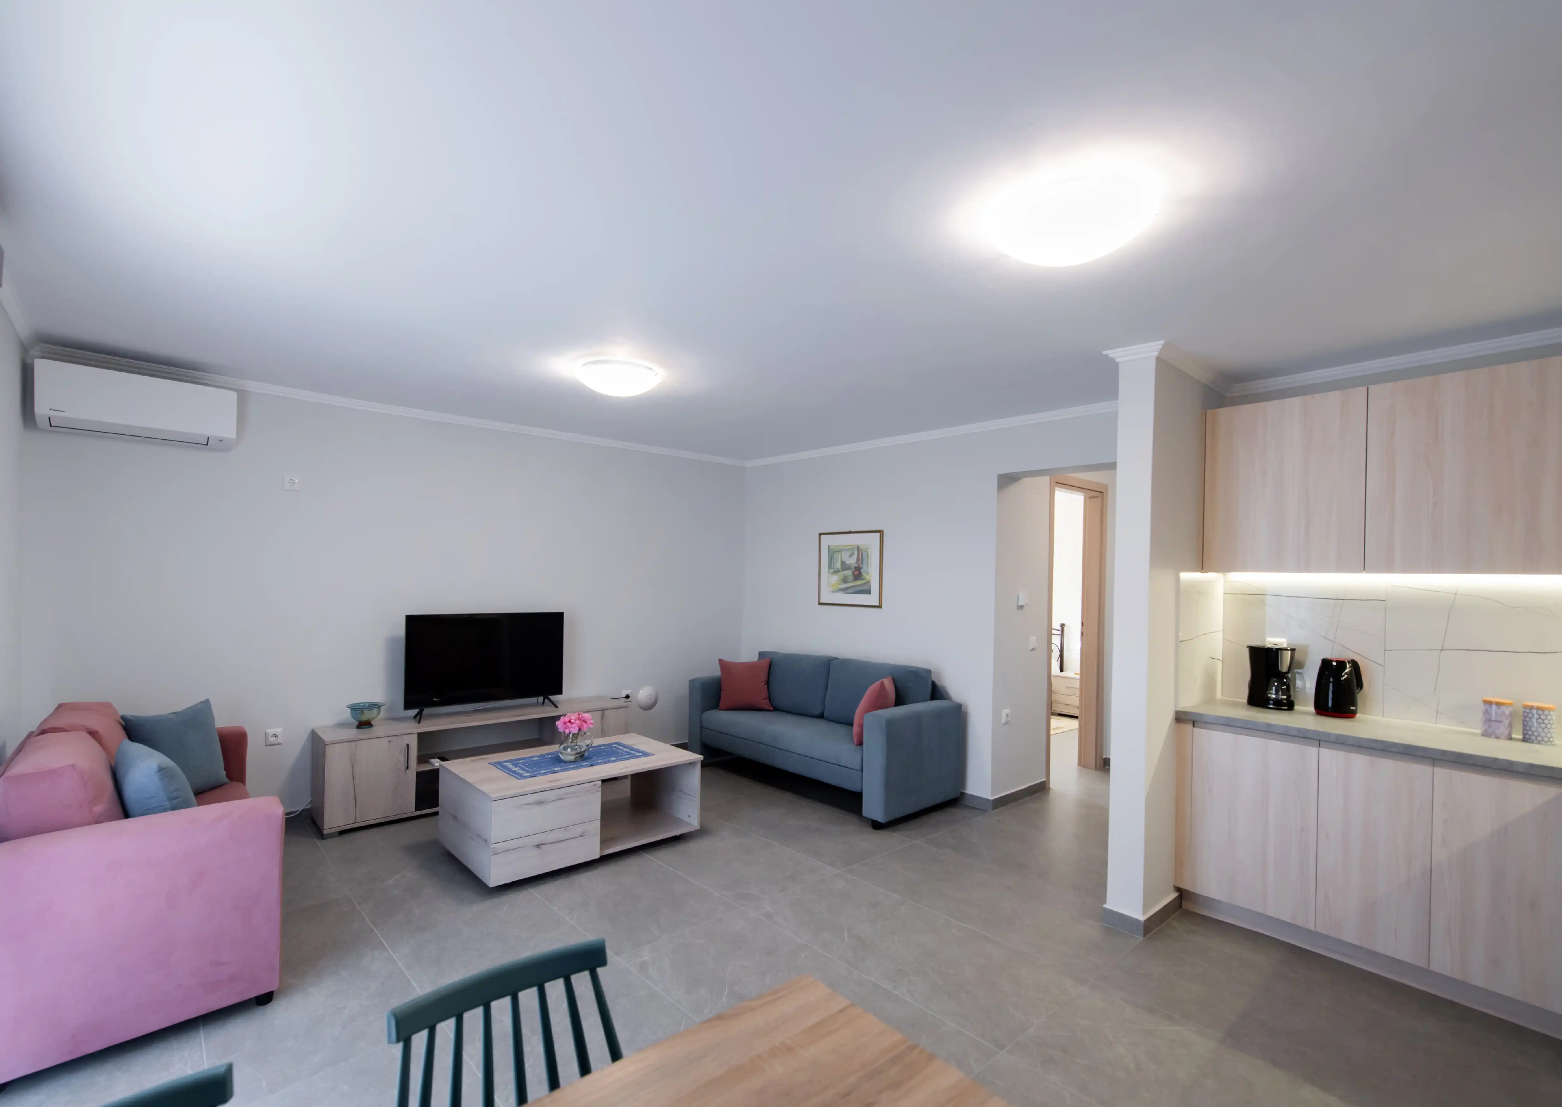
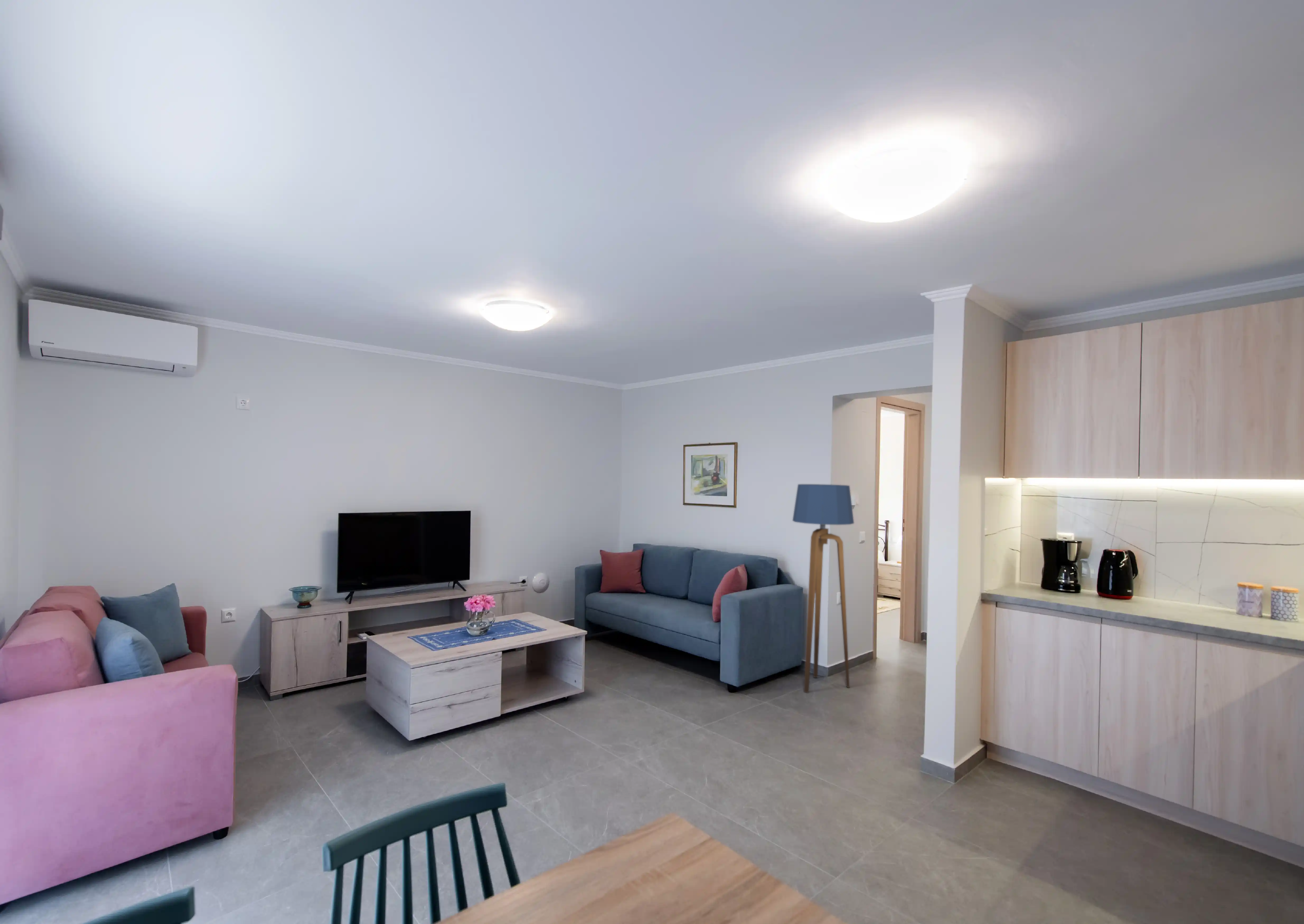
+ floor lamp (821, 585)
